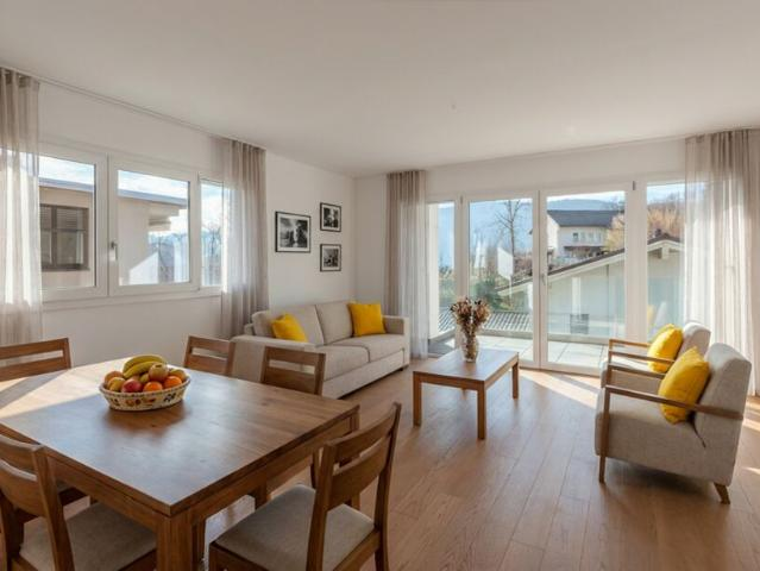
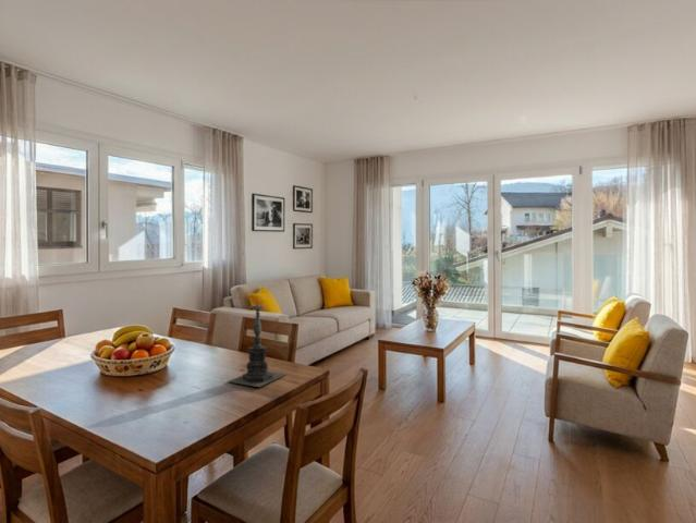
+ candle holder (257, 336)
